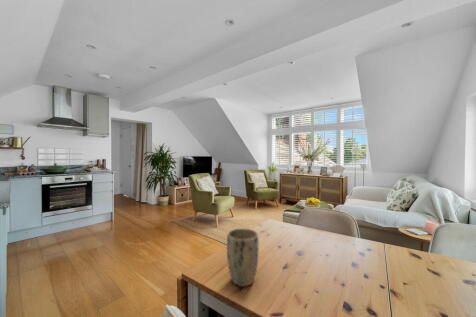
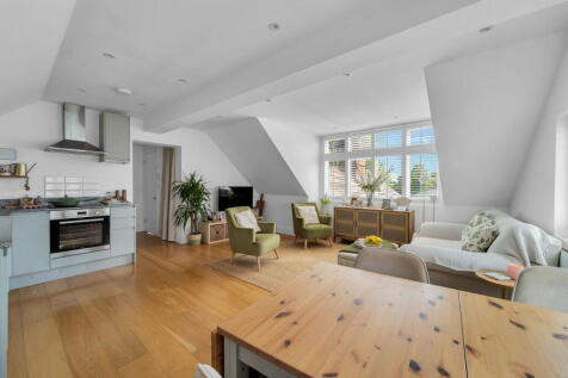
- plant pot (242, 256)
